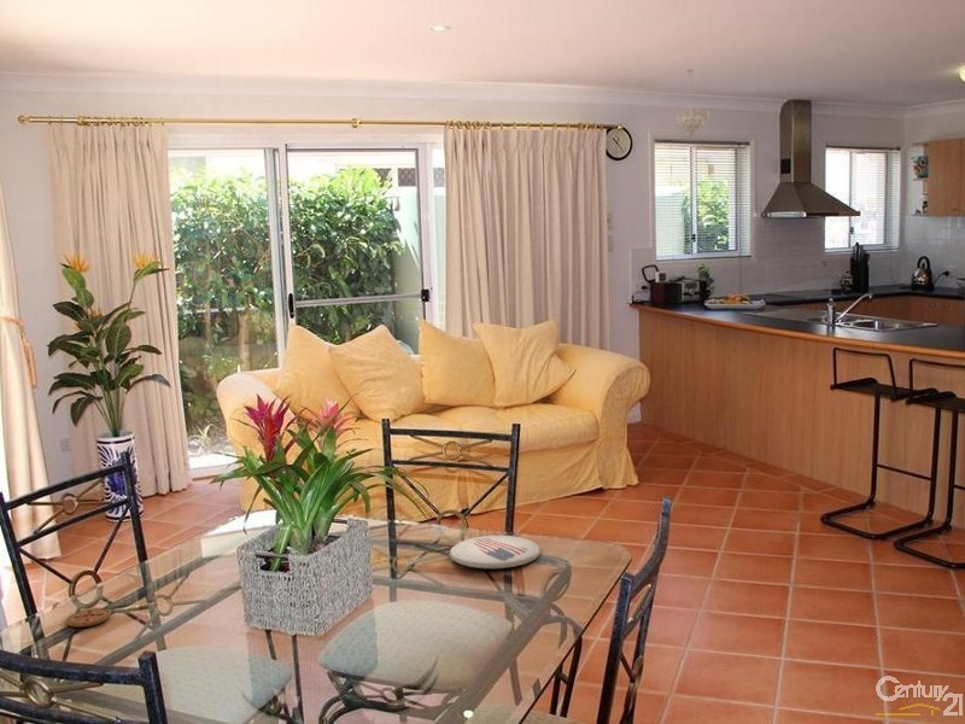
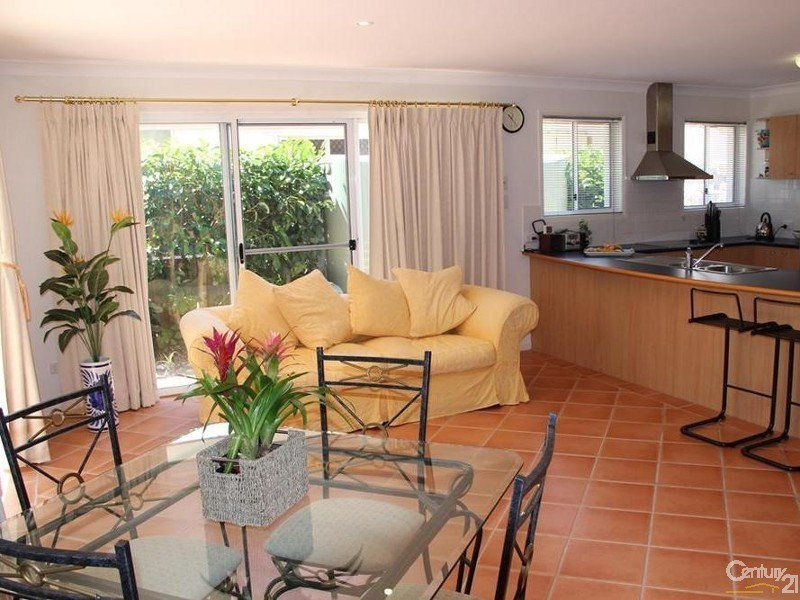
- plate (495, 549)
- pendant light (690, 104)
- coaster (88, 617)
